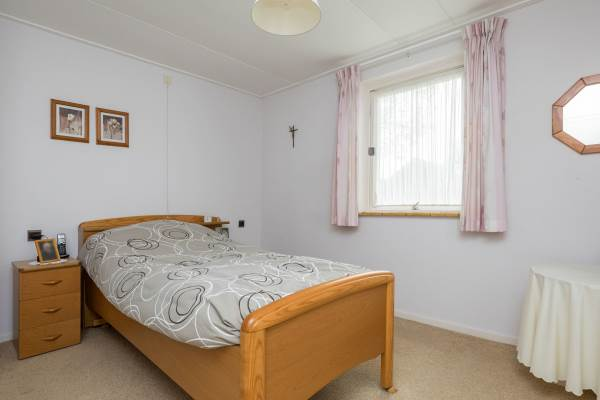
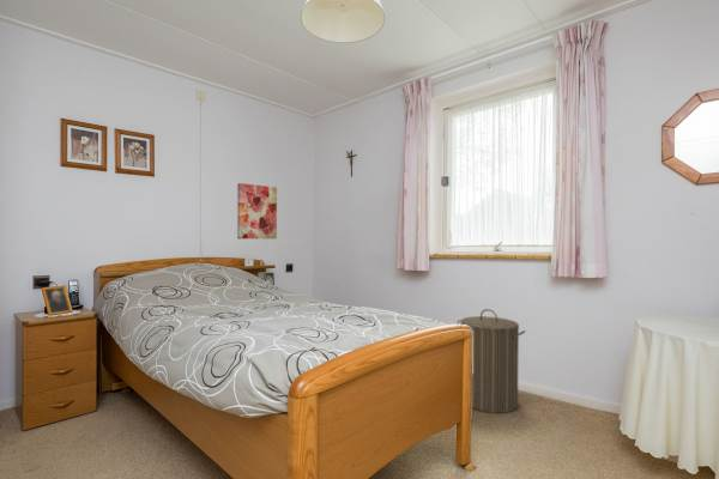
+ laundry hamper (489, 354)
+ wall art (258, 212)
